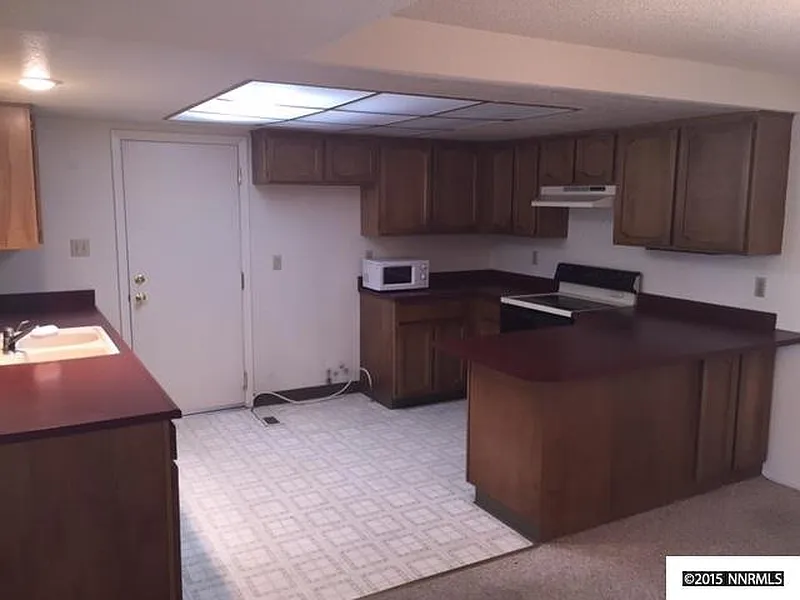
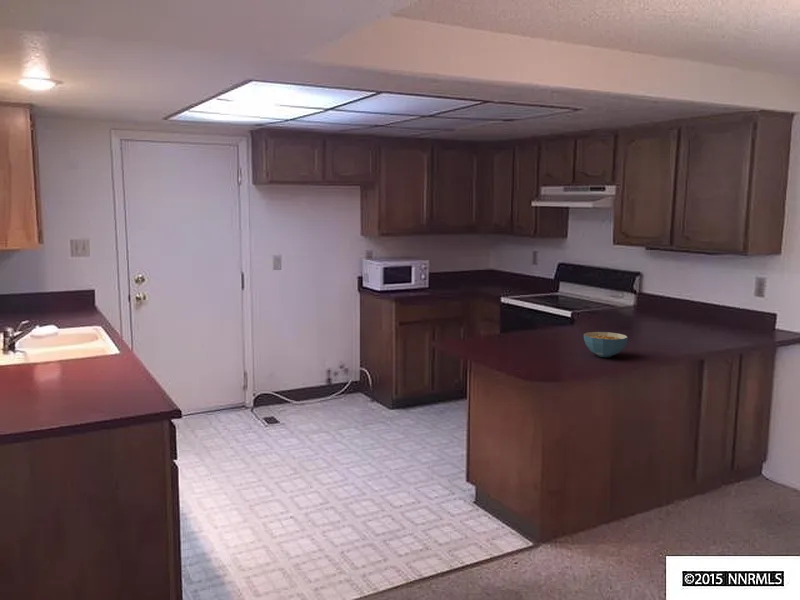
+ cereal bowl (605, 345)
